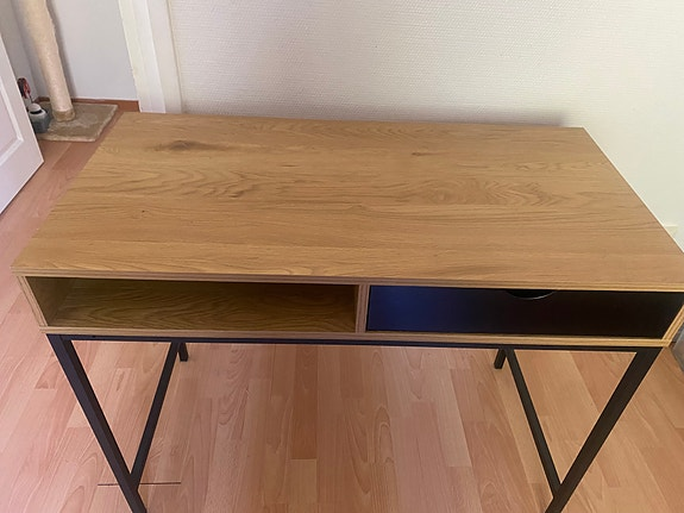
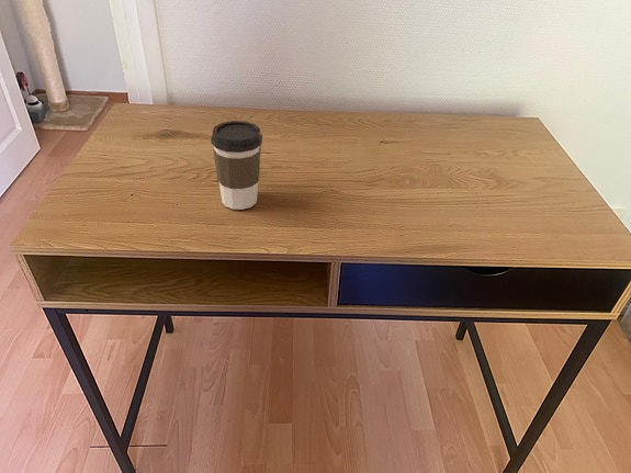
+ coffee cup (238, 166)
